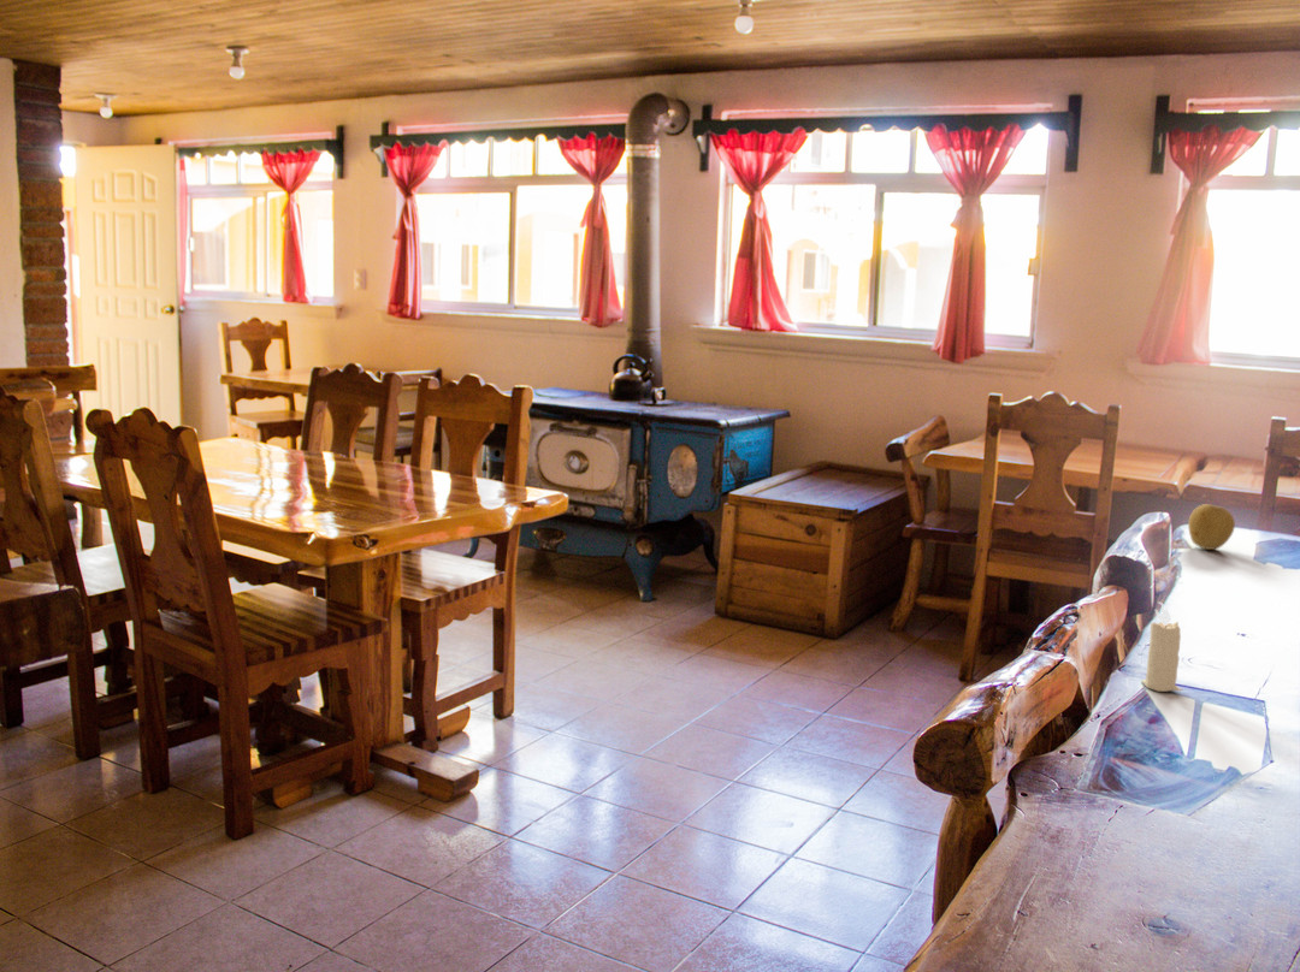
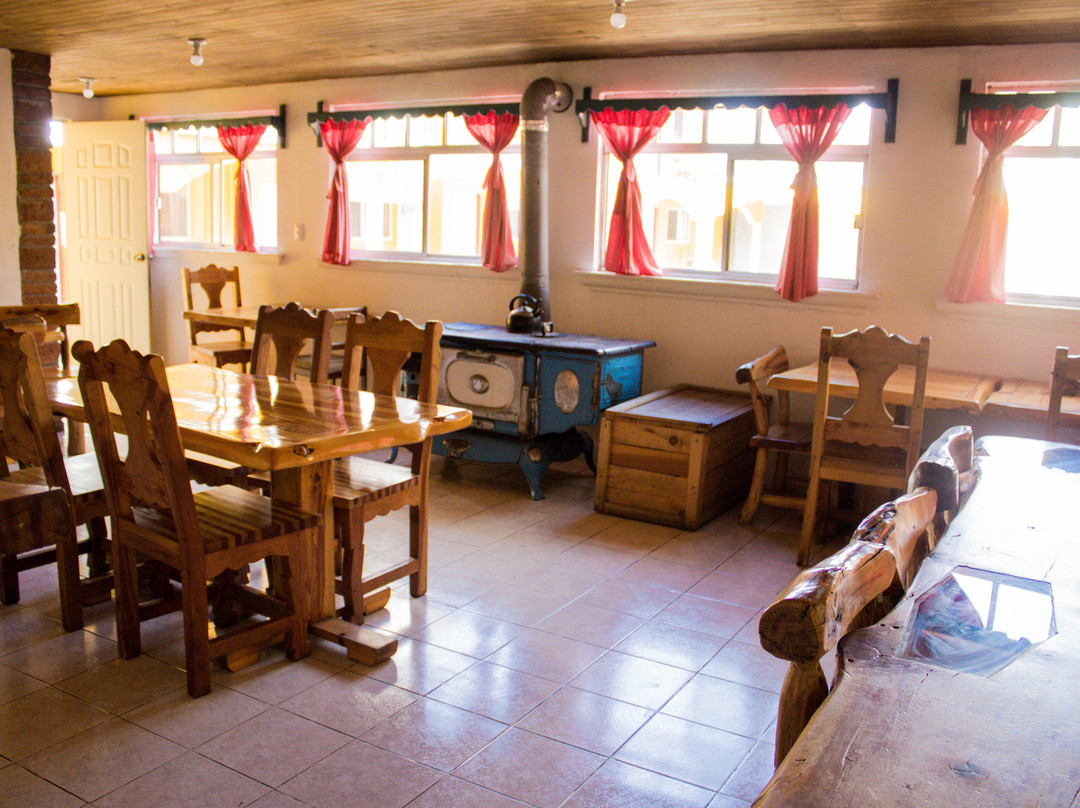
- candle (1164, 645)
- fruit (1211, 526)
